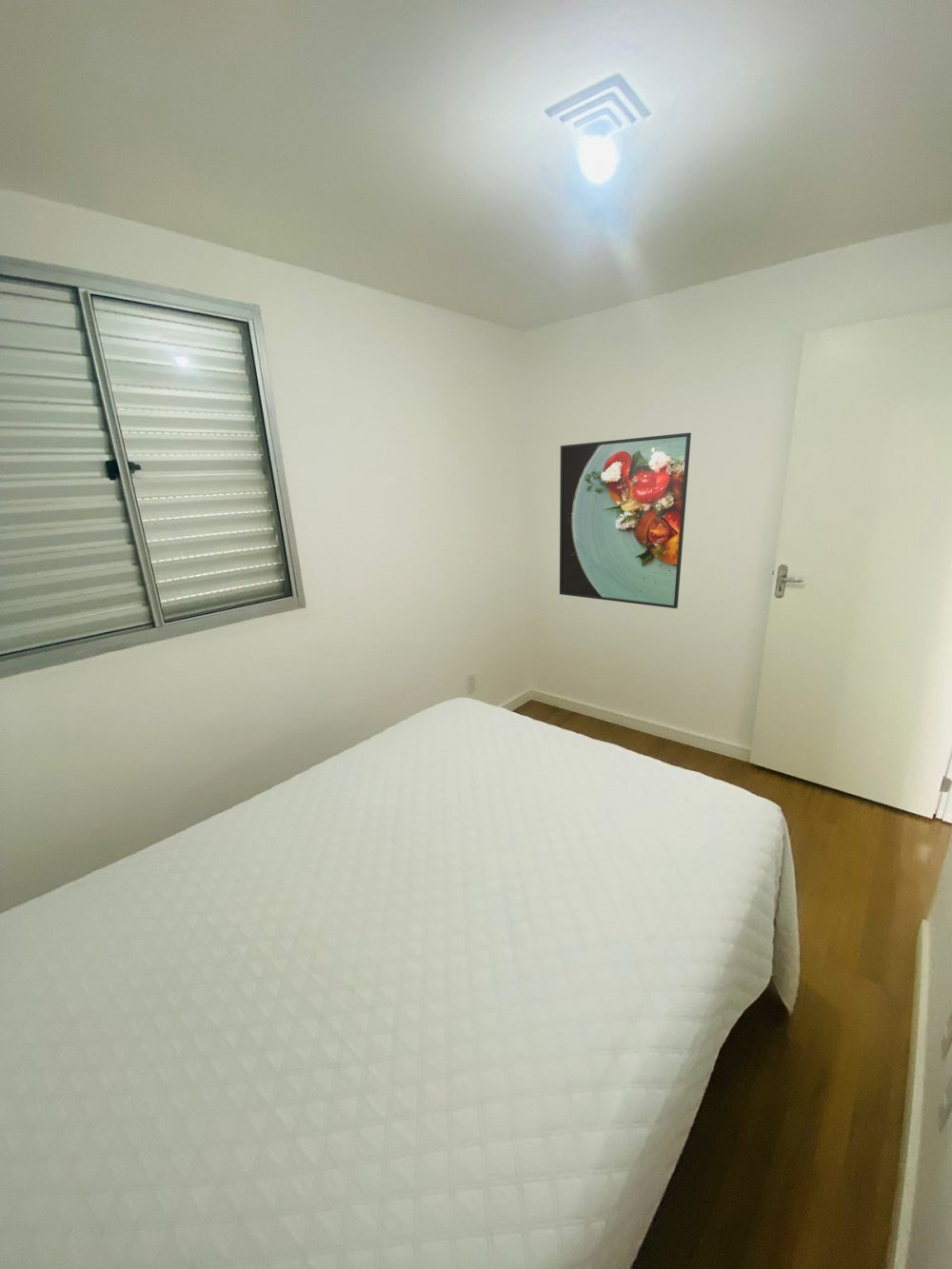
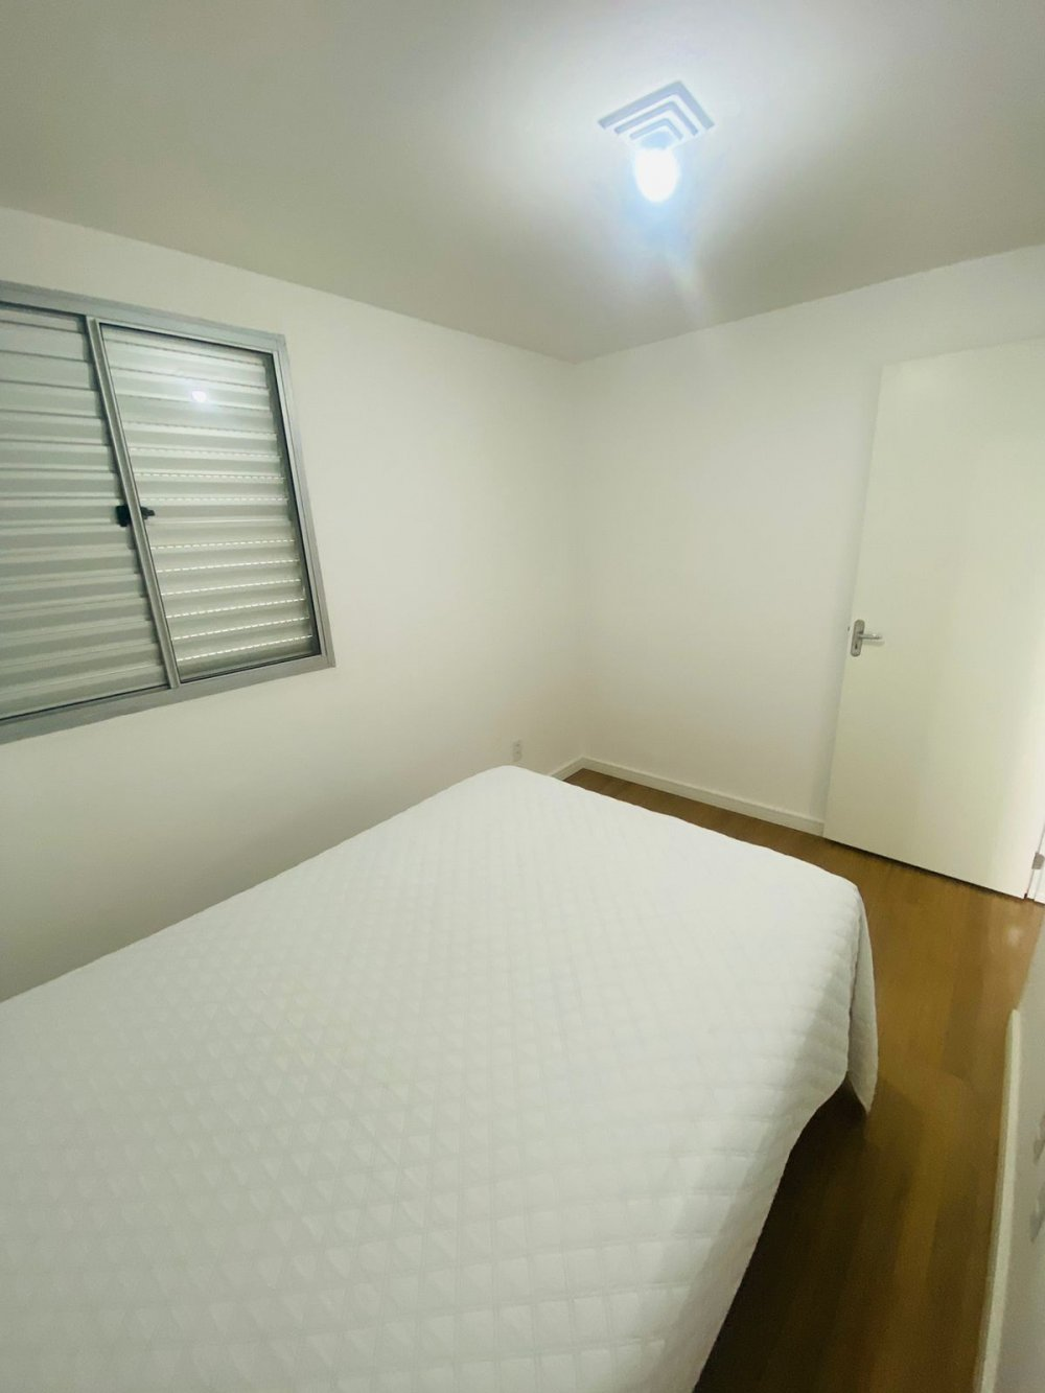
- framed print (617, 524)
